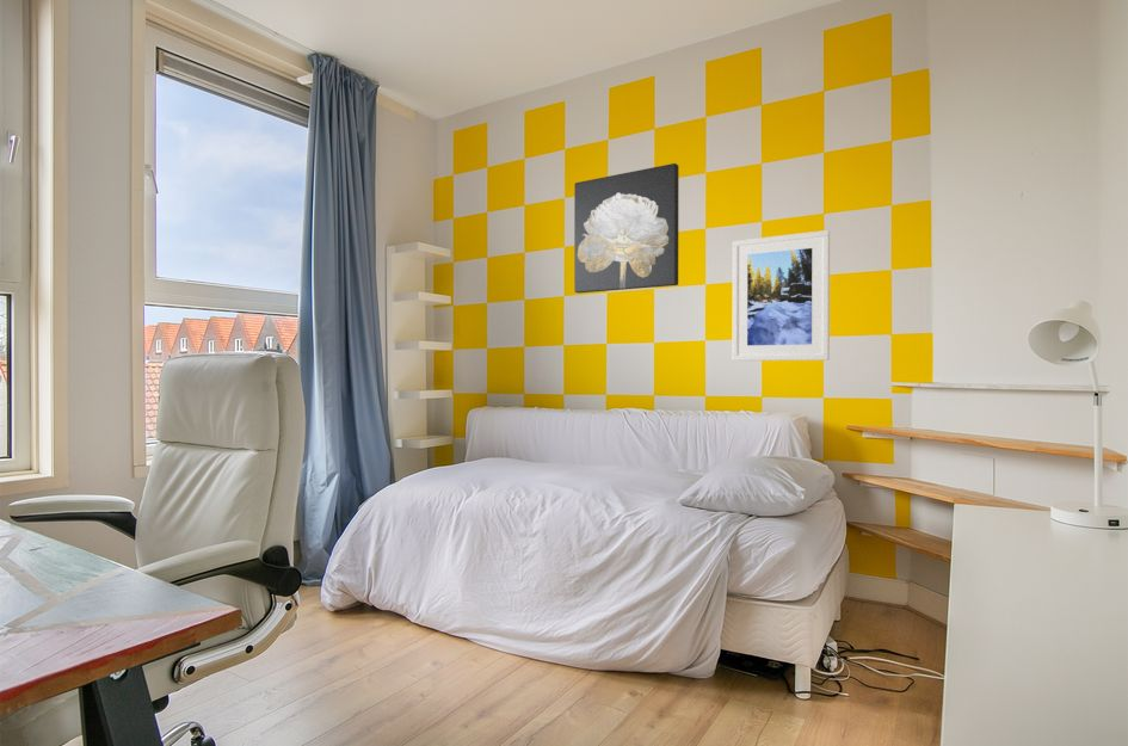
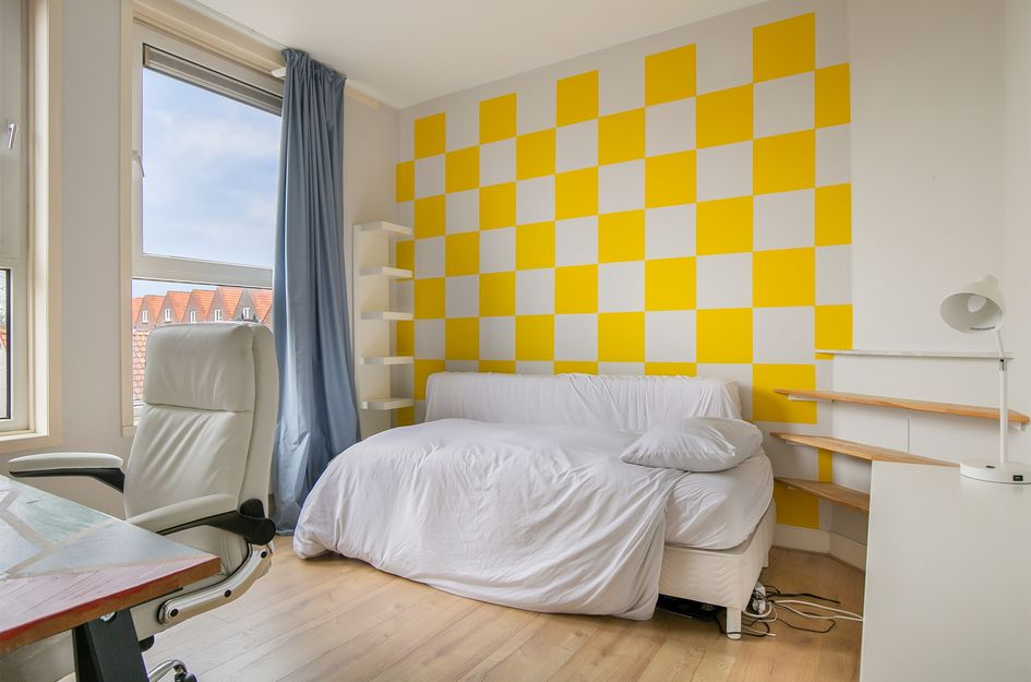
- wall art (624, 232)
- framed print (778, 297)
